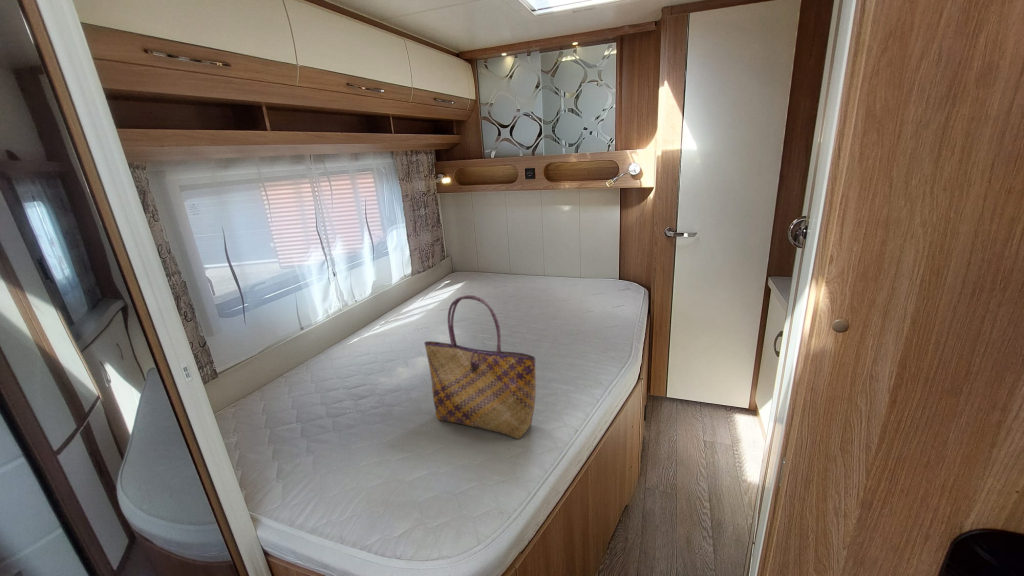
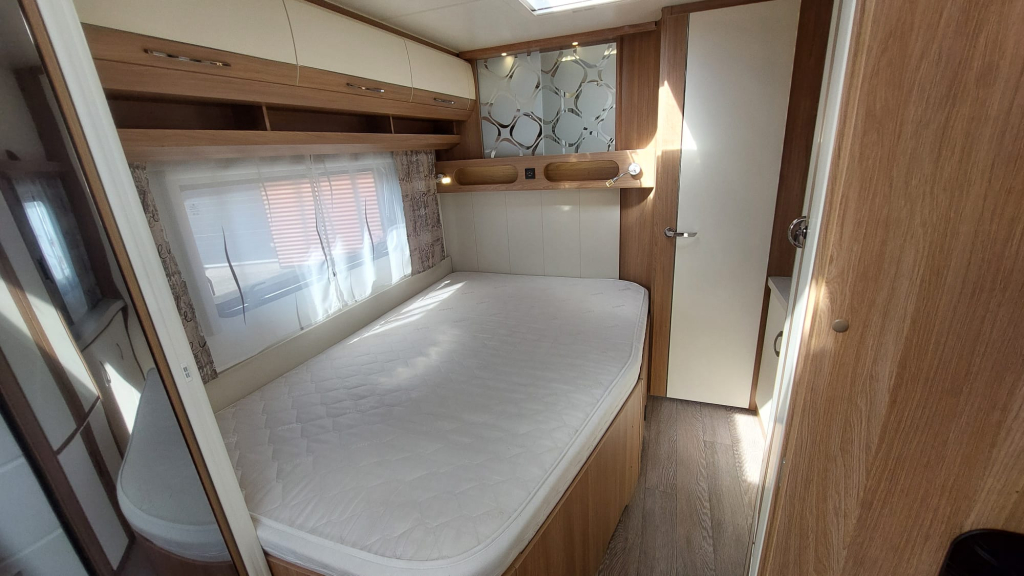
- tote bag (476, 361)
